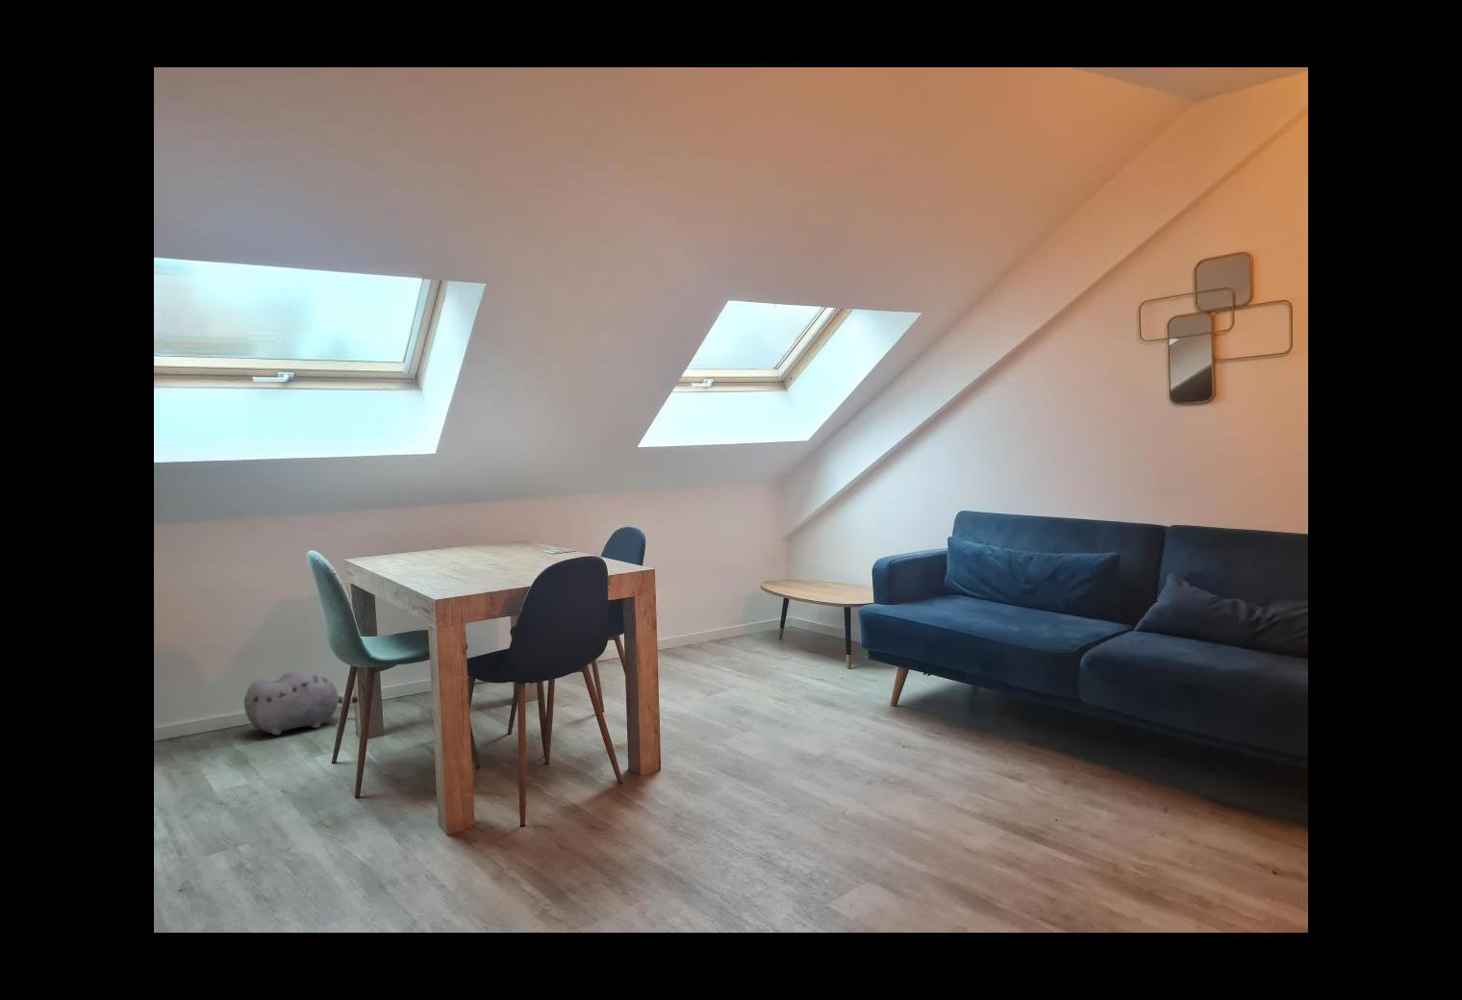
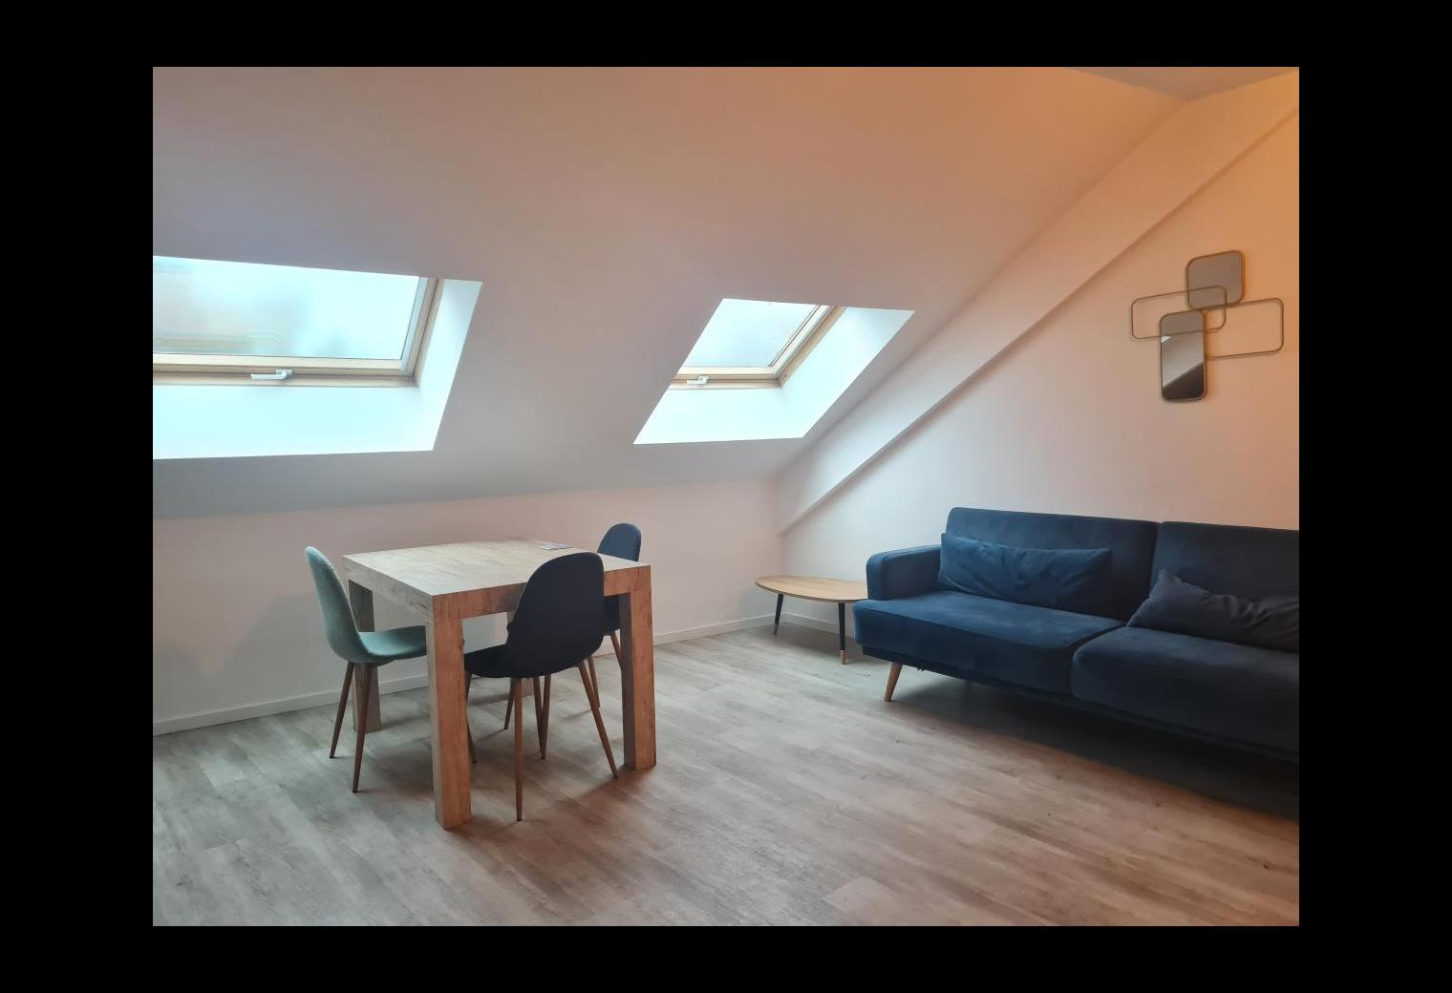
- plush toy (301, 698)
